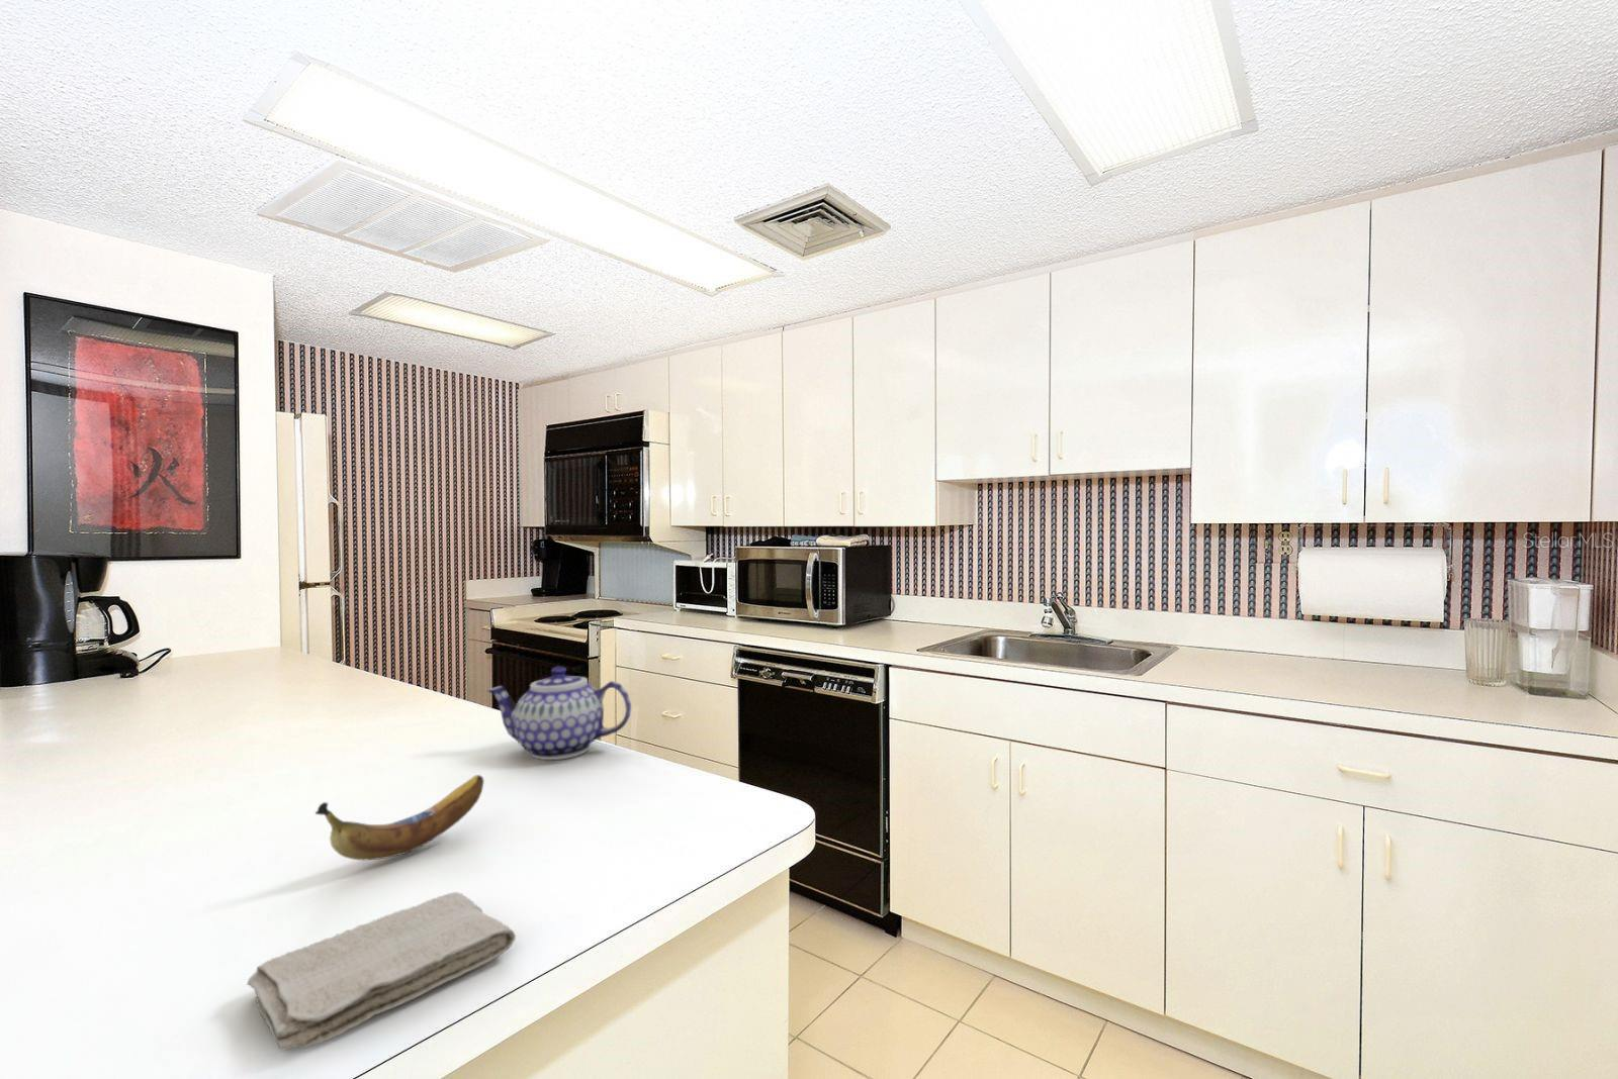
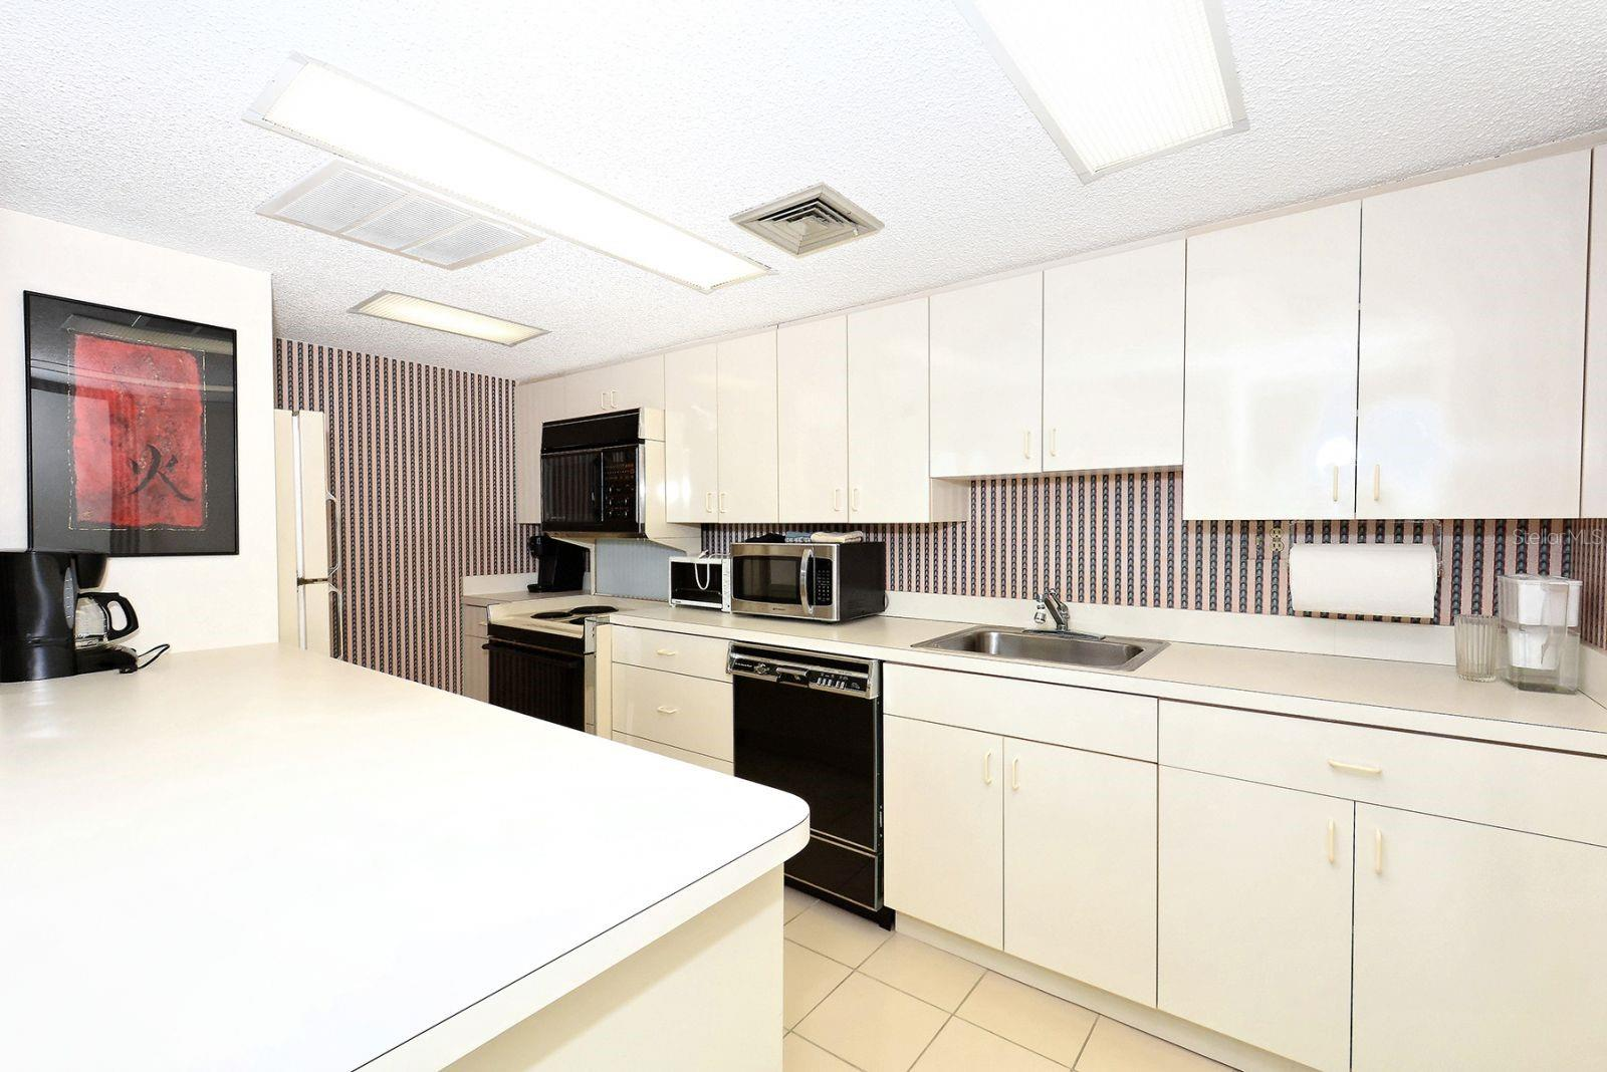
- banana (407, 818)
- washcloth (387, 956)
- teapot (558, 708)
